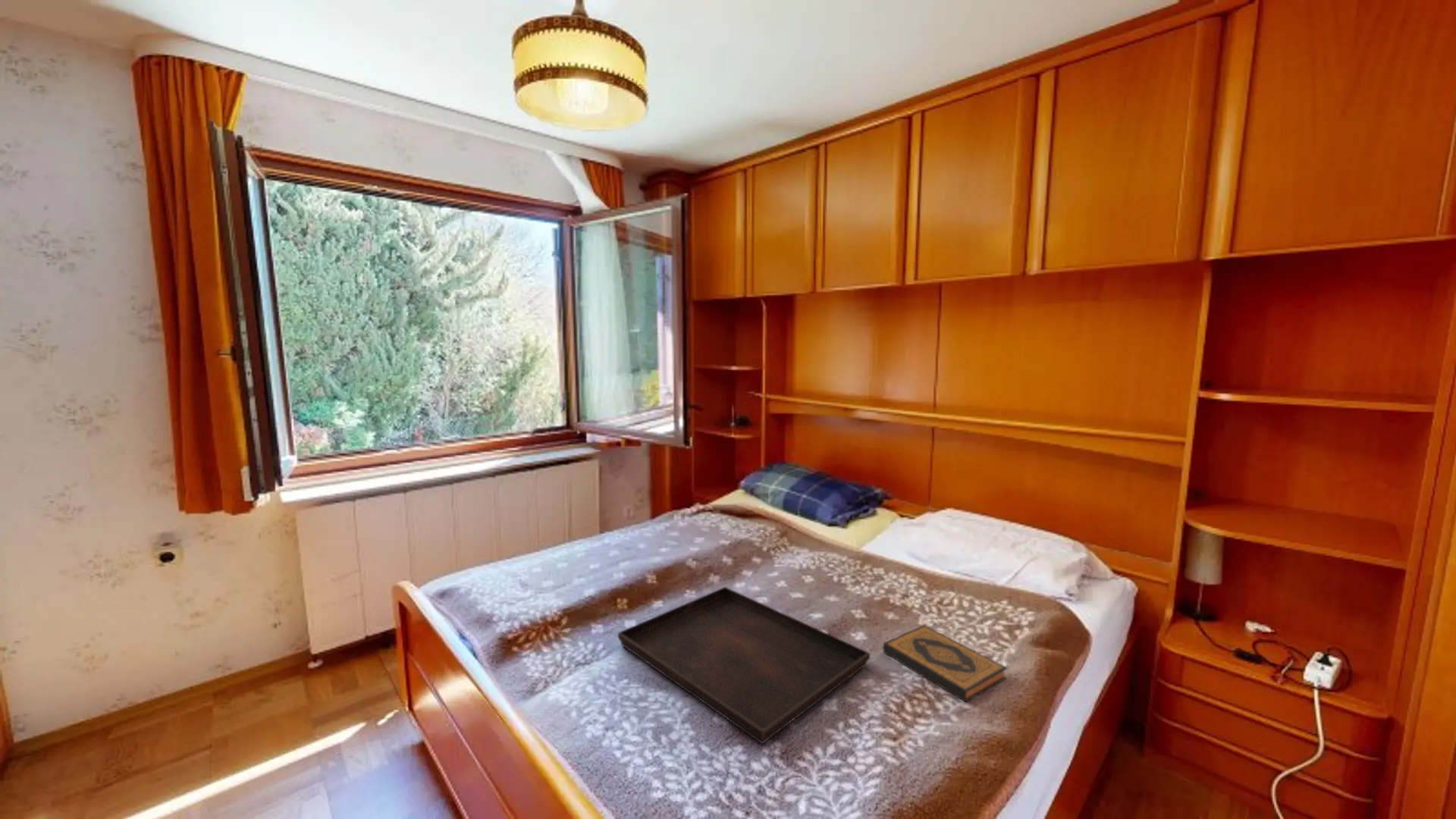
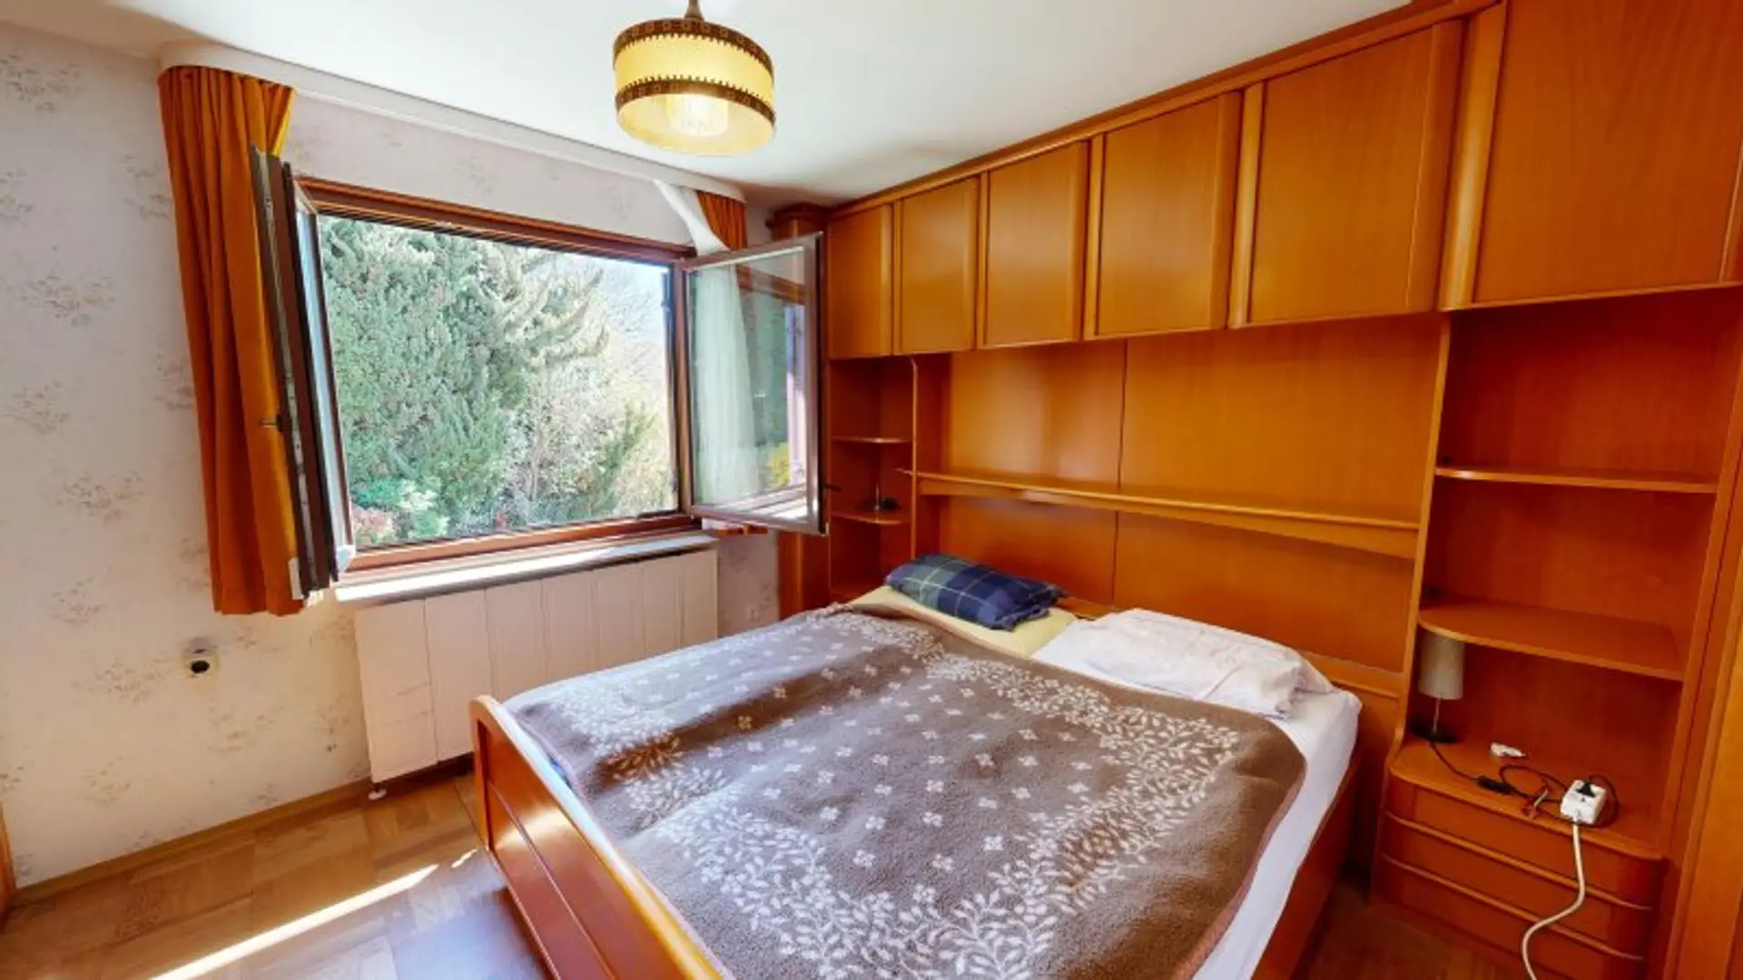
- serving tray (739, 648)
- hardback book (942, 660)
